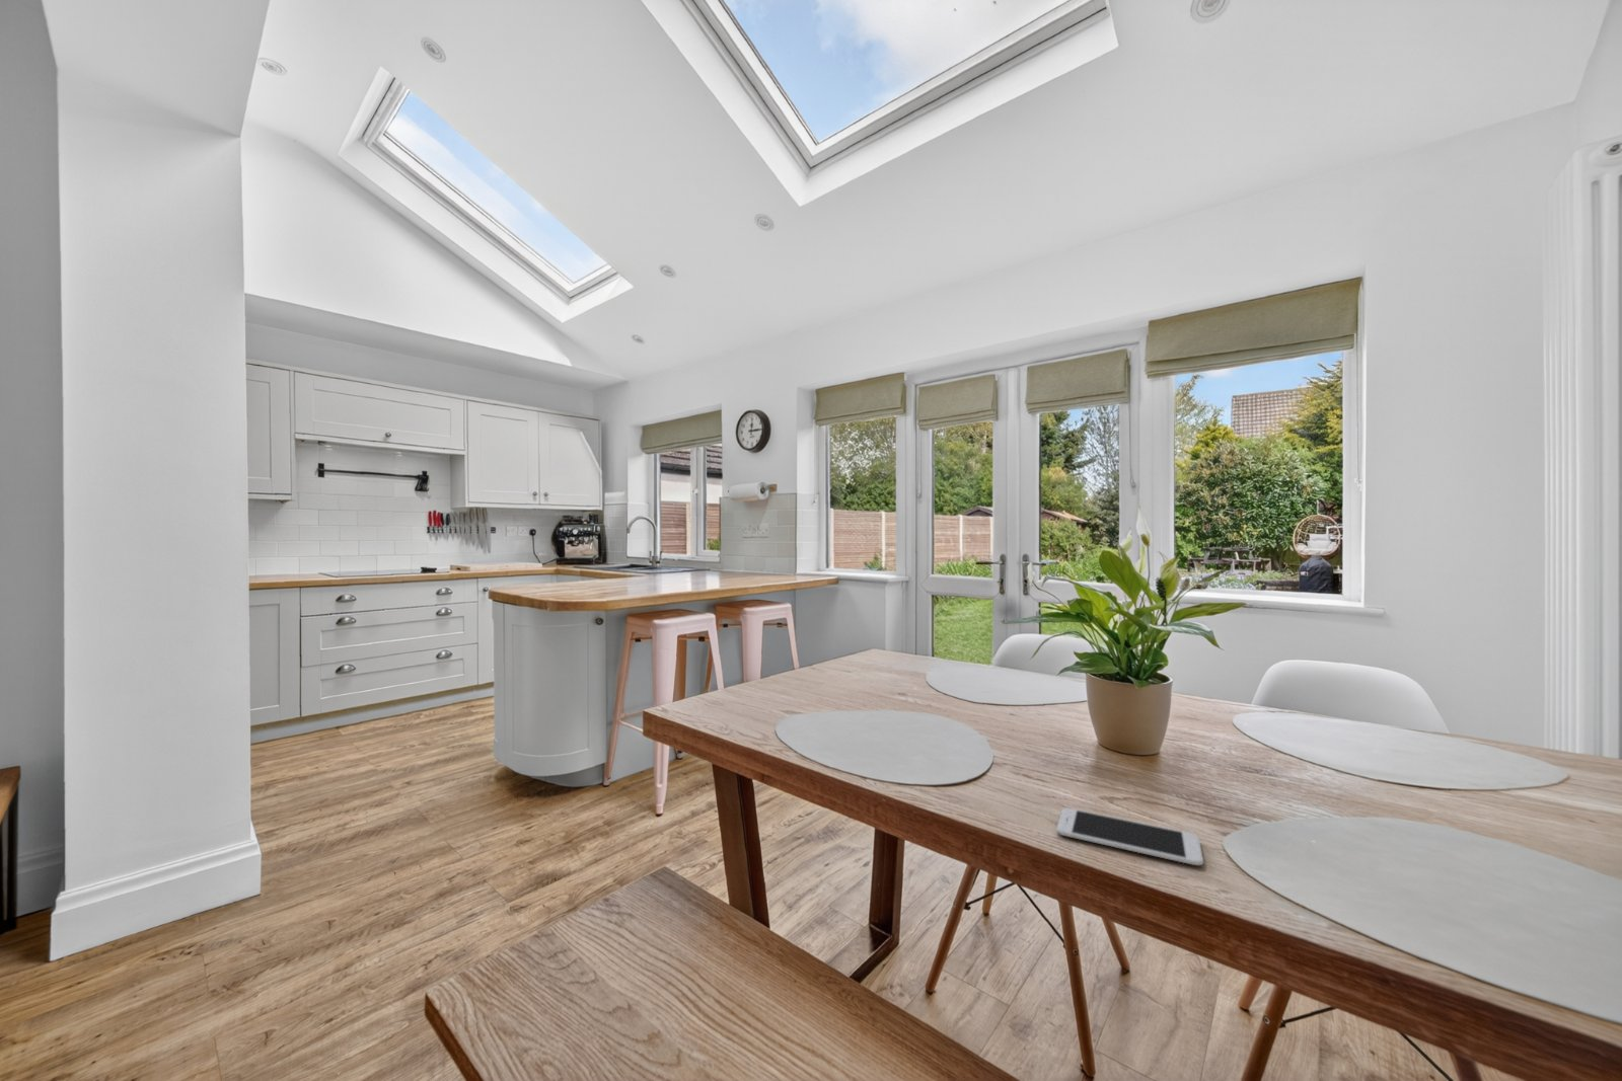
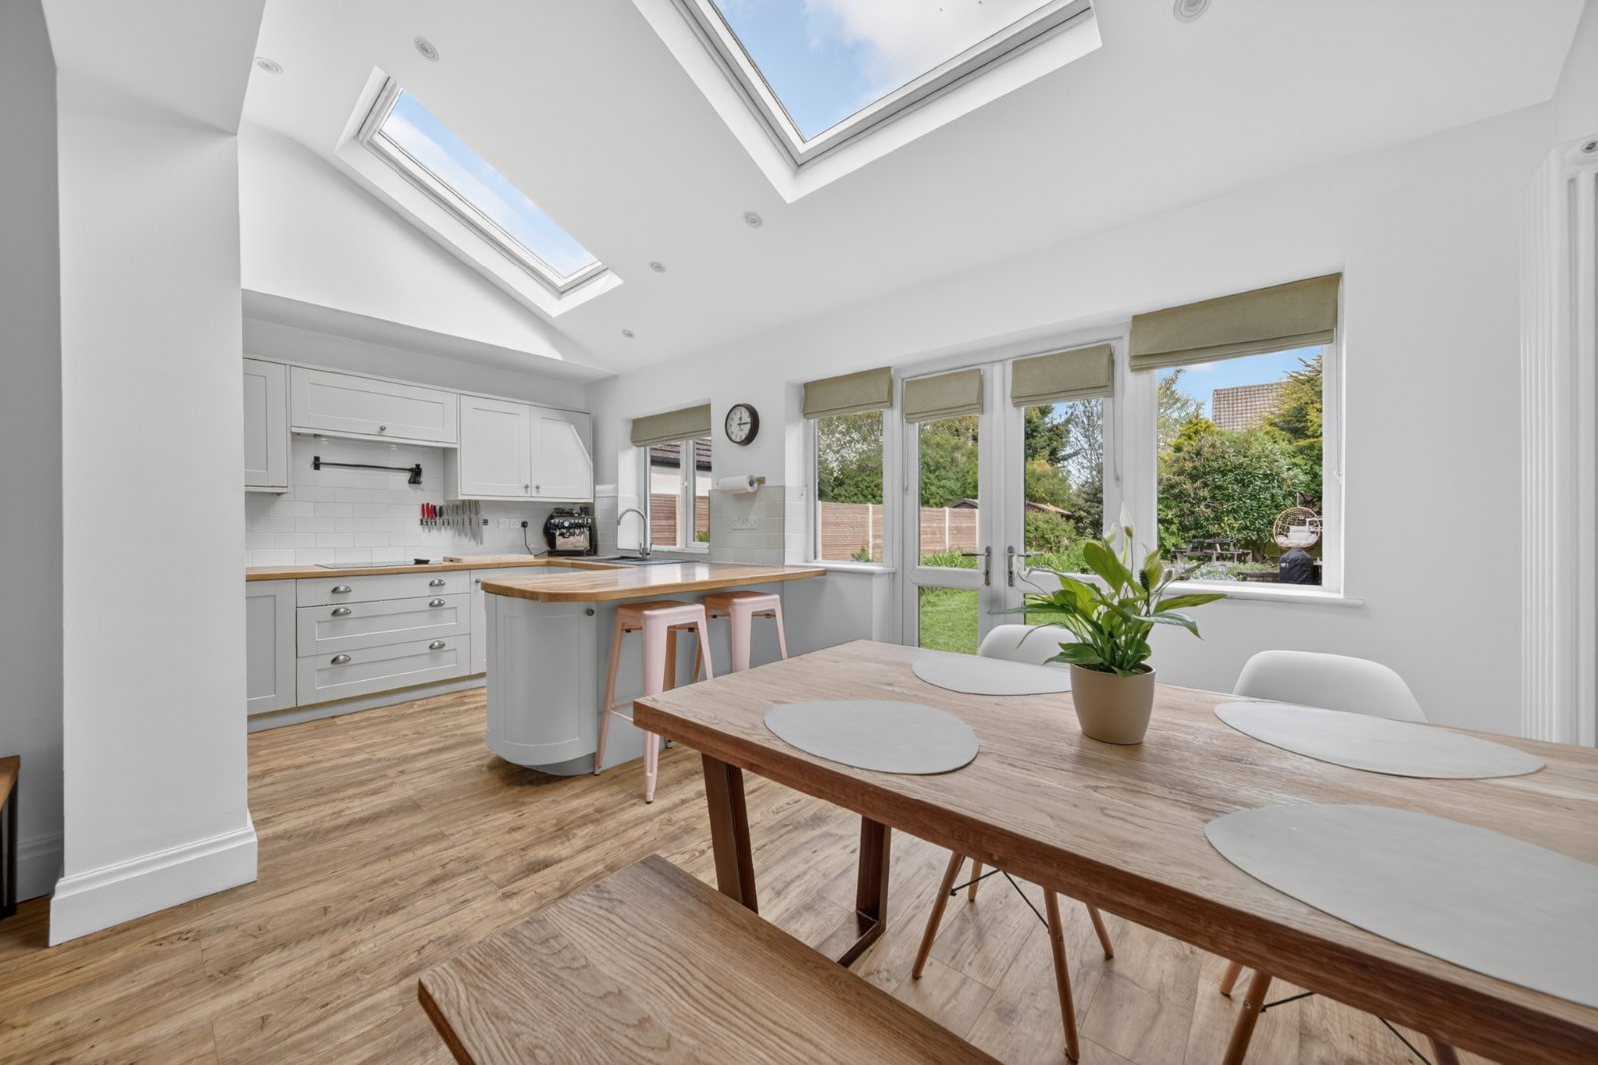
- smartphone (1126, 834)
